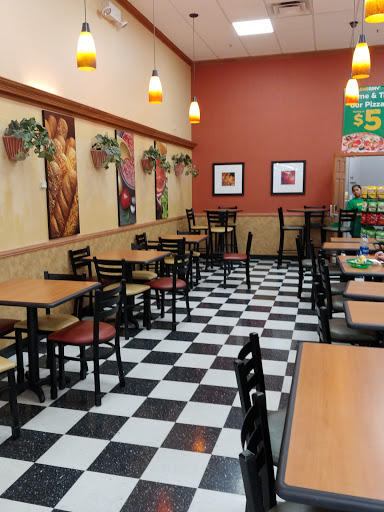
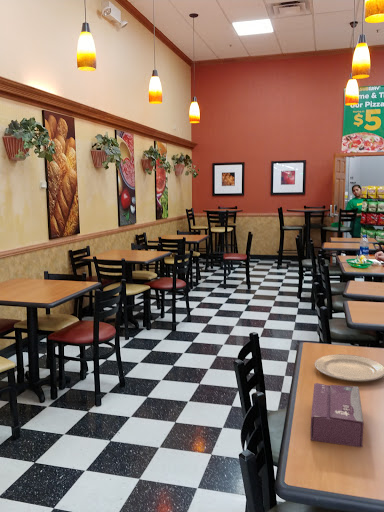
+ tissue box (336, 411)
+ chinaware (349, 368)
